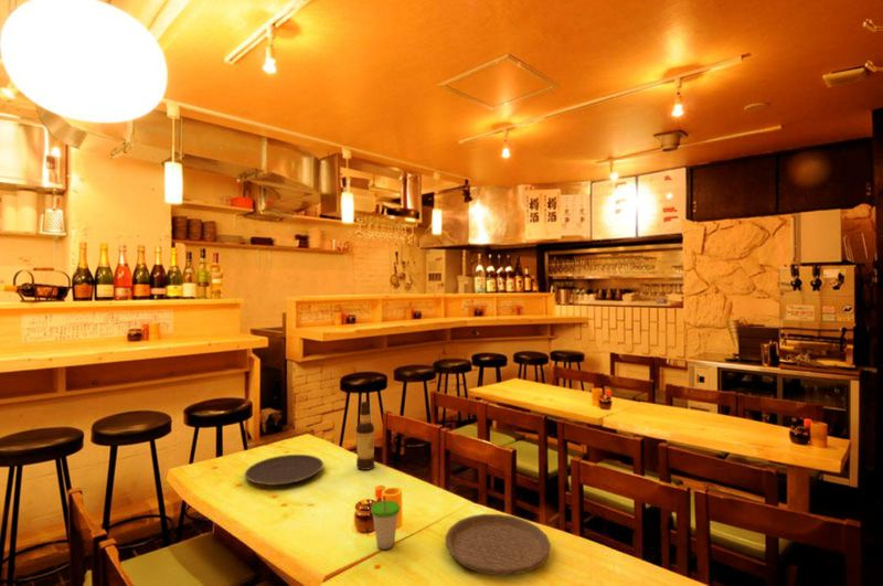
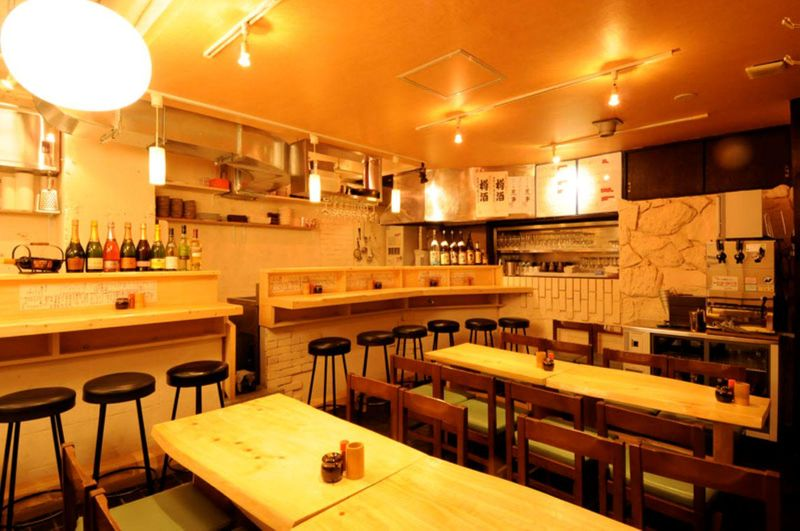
- cup (385, 516)
- plate (497, 543)
- bottle (365, 434)
- plate (285, 470)
